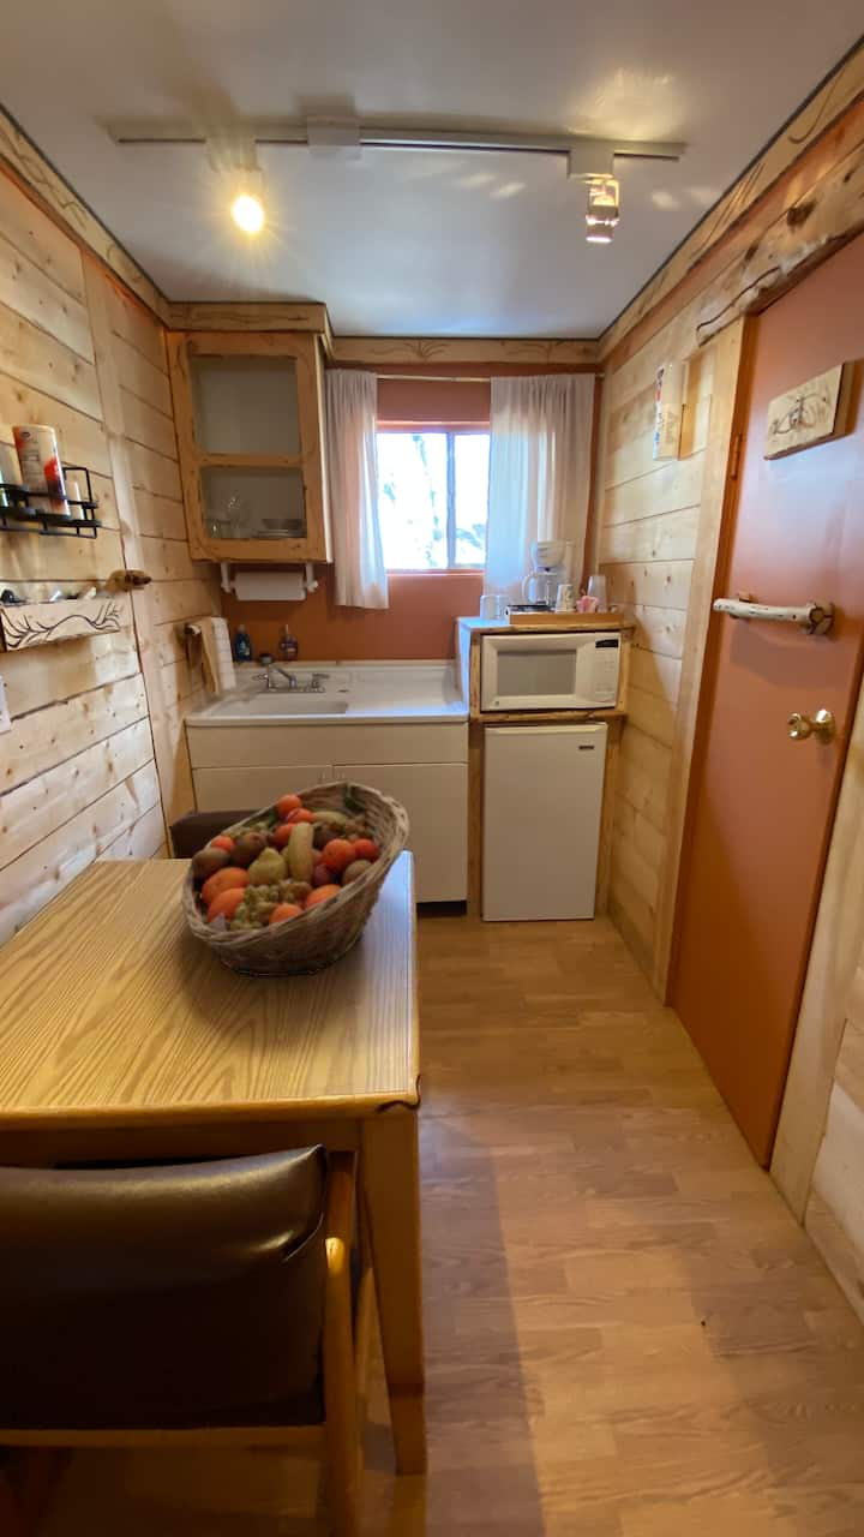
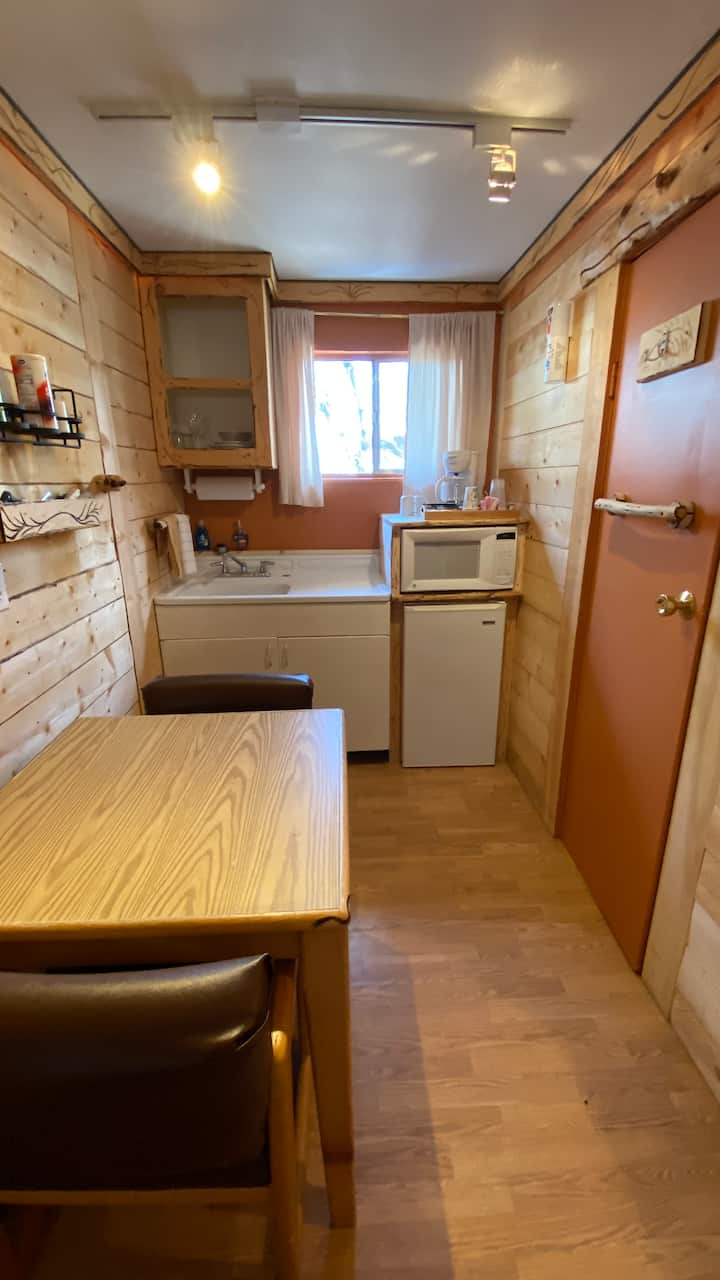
- fruit basket (295, 868)
